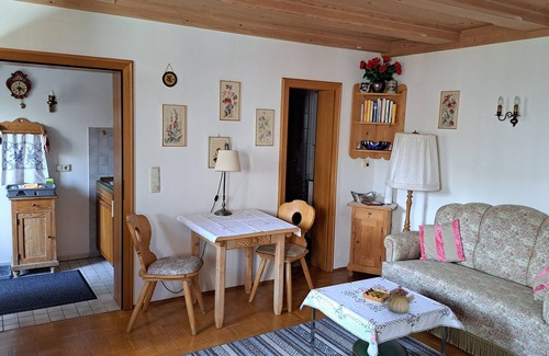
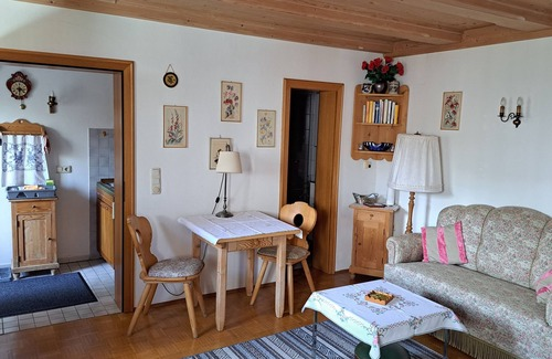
- teapot (397, 297)
